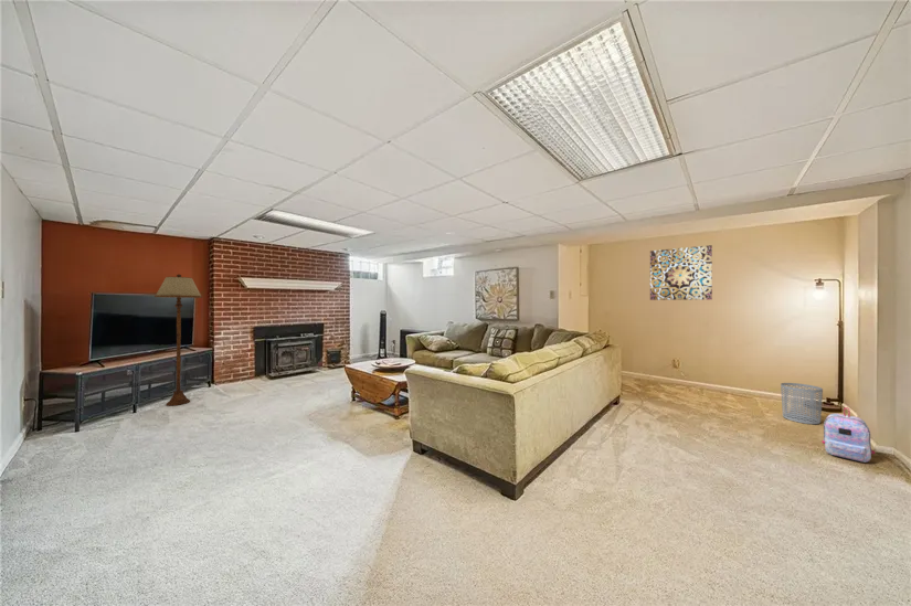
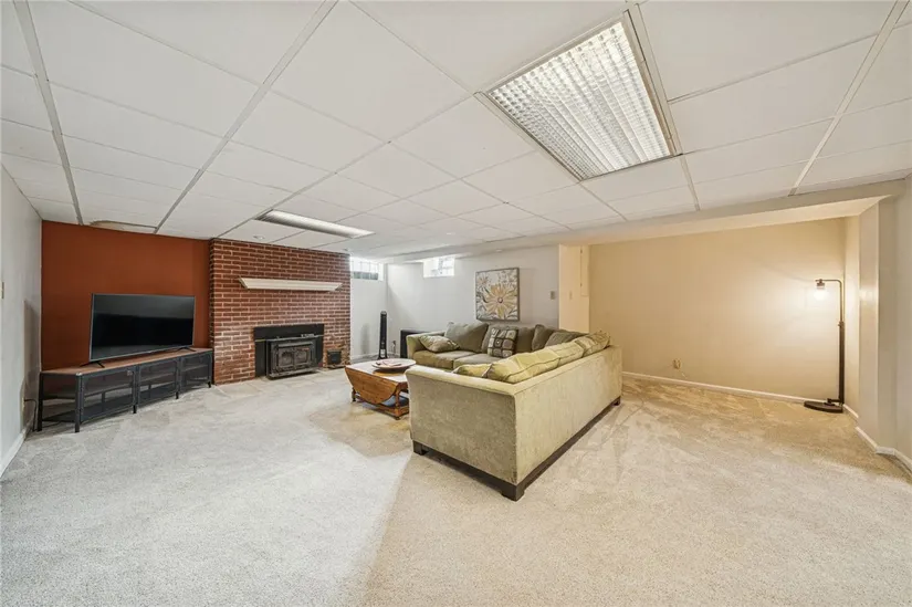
- wall art (679, 274)
- waste bin (801, 403)
- floor lamp (179, 338)
- backpack (847, 432)
